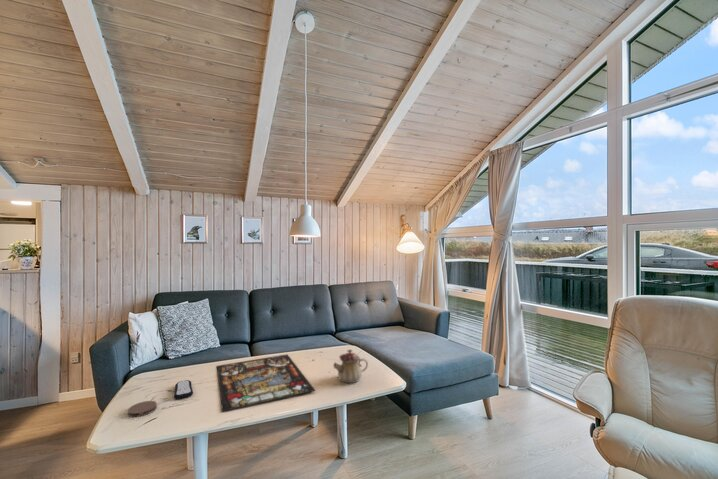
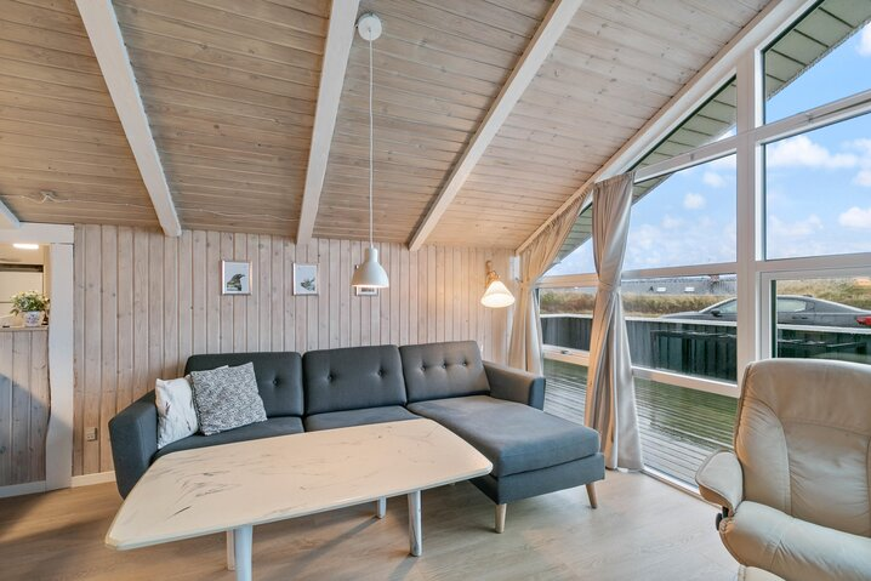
- coaster (142, 408)
- remote control (183, 388)
- stained glass panel (261, 376)
- teapot (351, 363)
